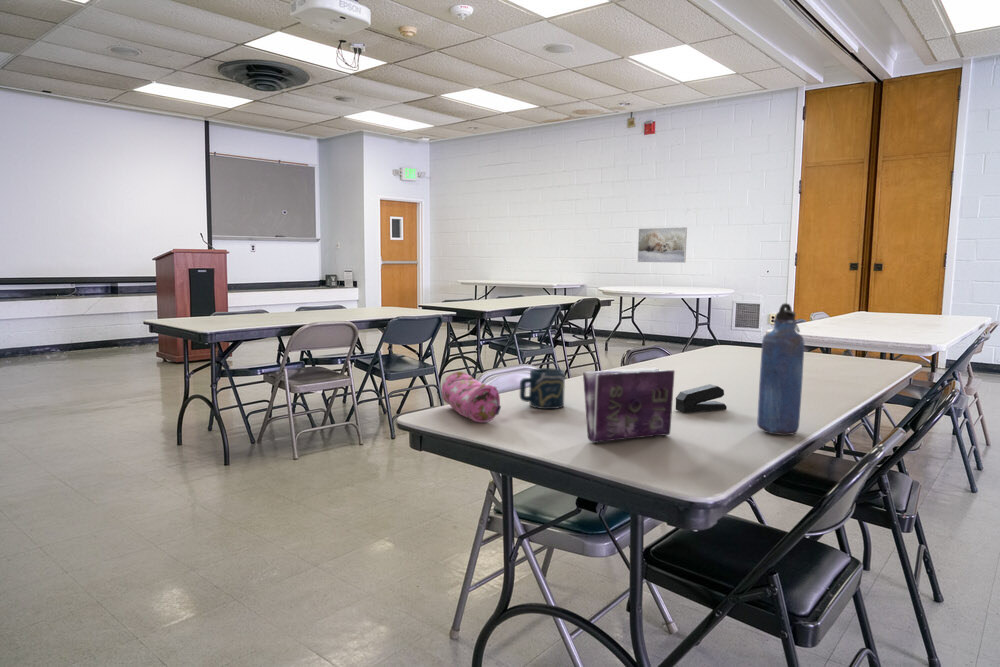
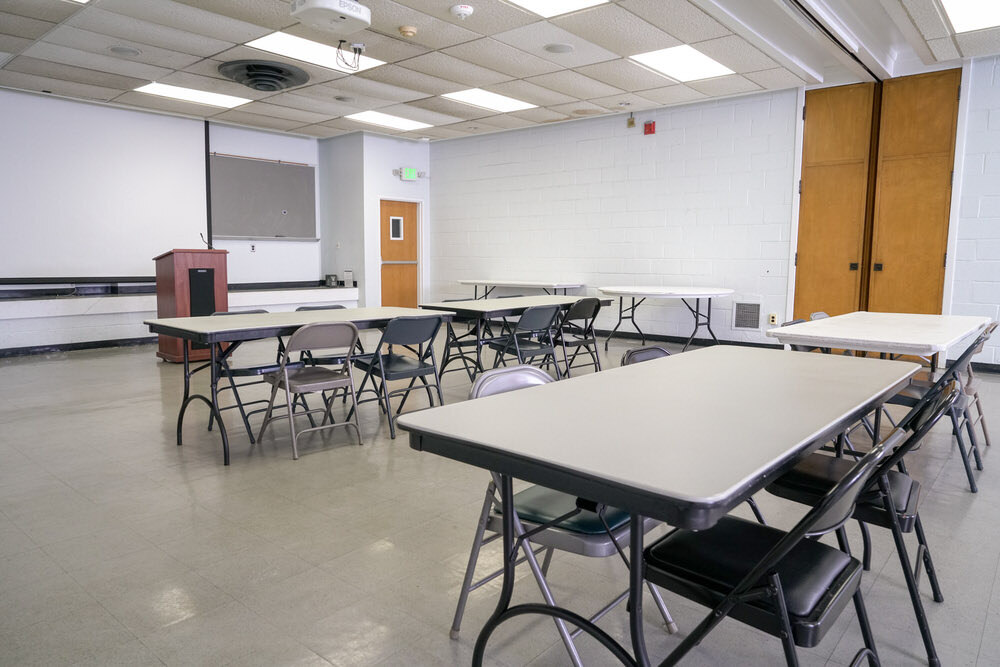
- water bottle (782, 368)
- stapler (701, 397)
- pencil case (469, 395)
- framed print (661, 245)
- cup (541, 388)
- book (627, 403)
